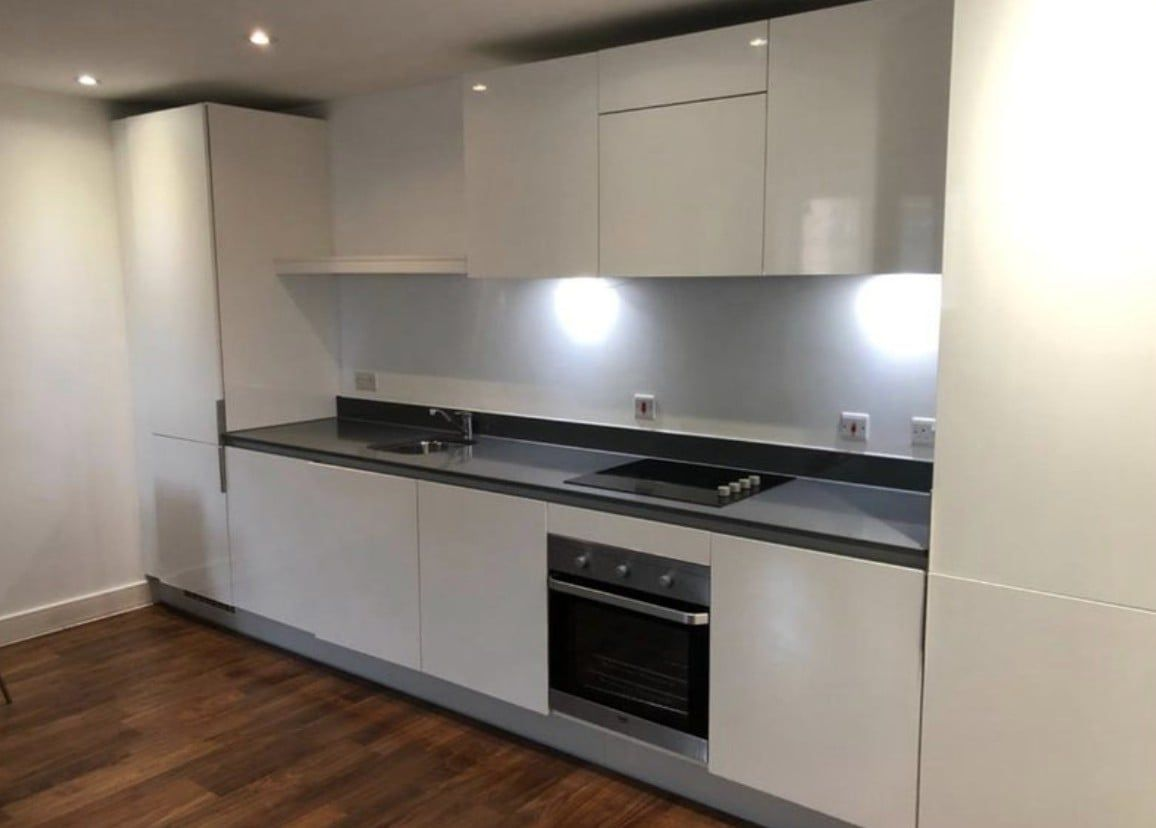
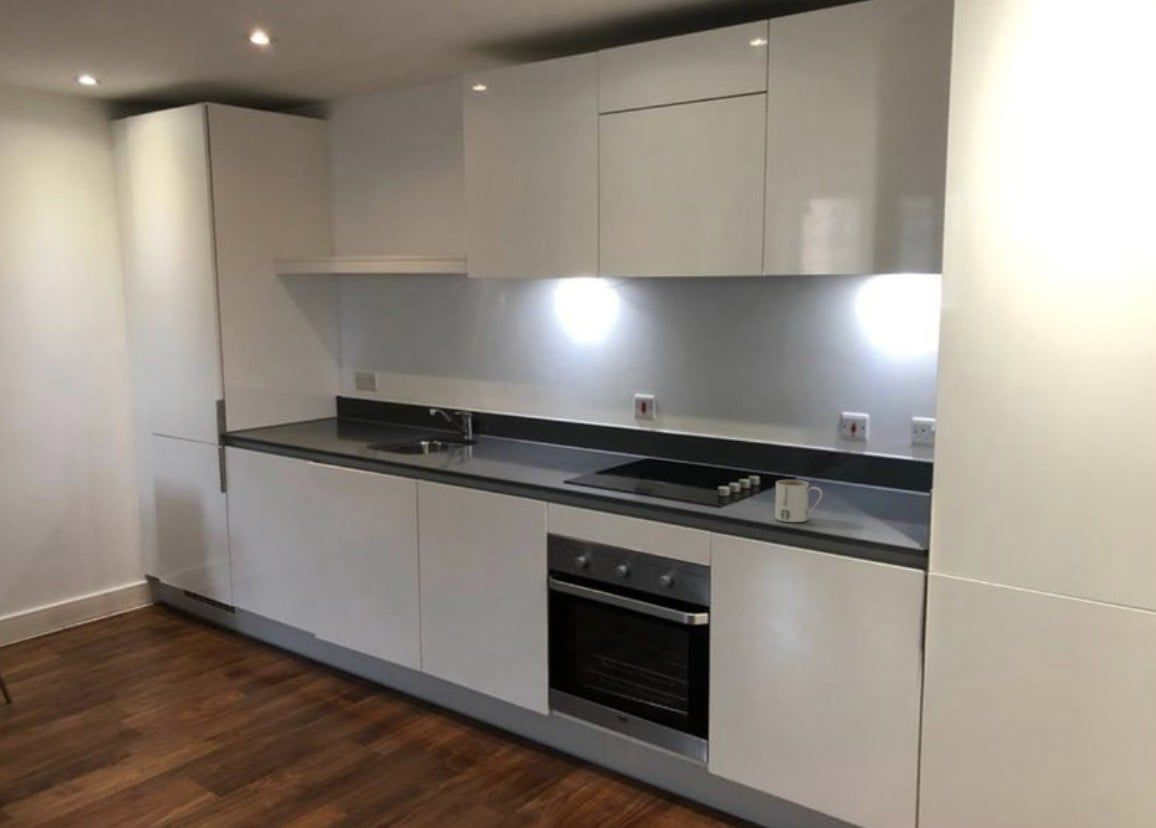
+ mug (798, 501)
